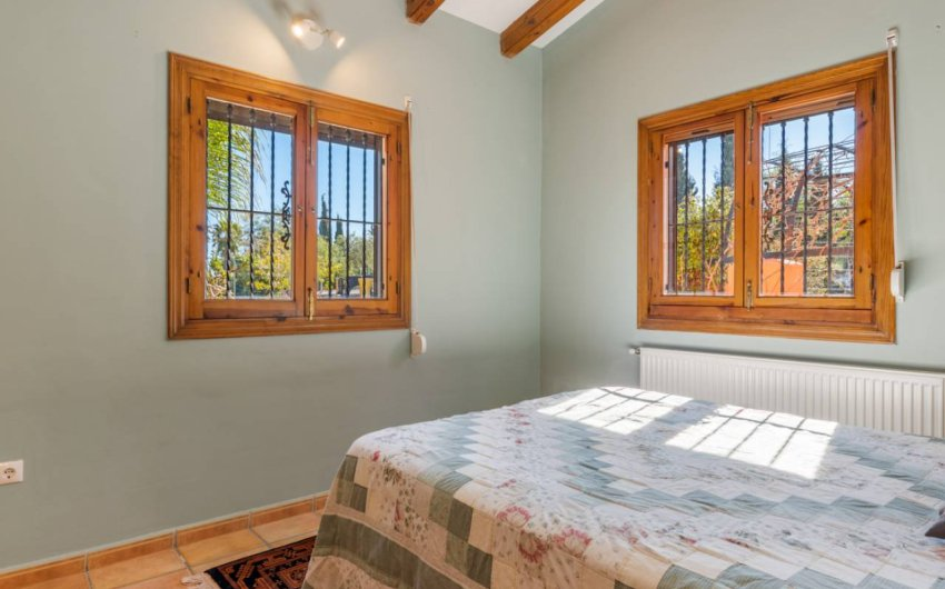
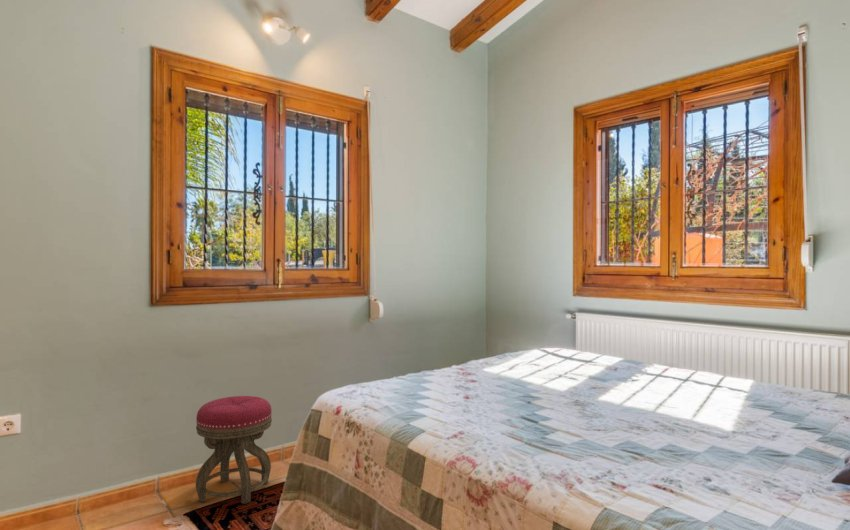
+ stool (234, 446)
